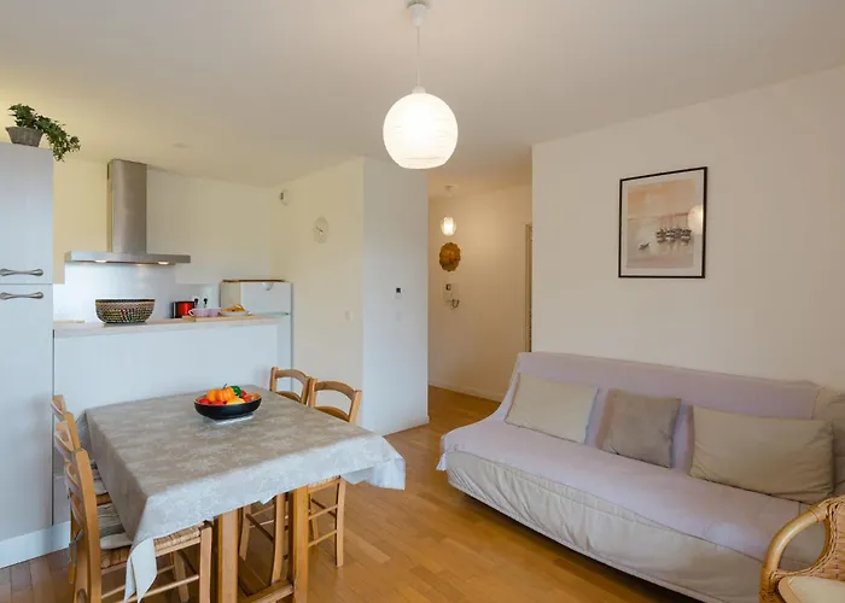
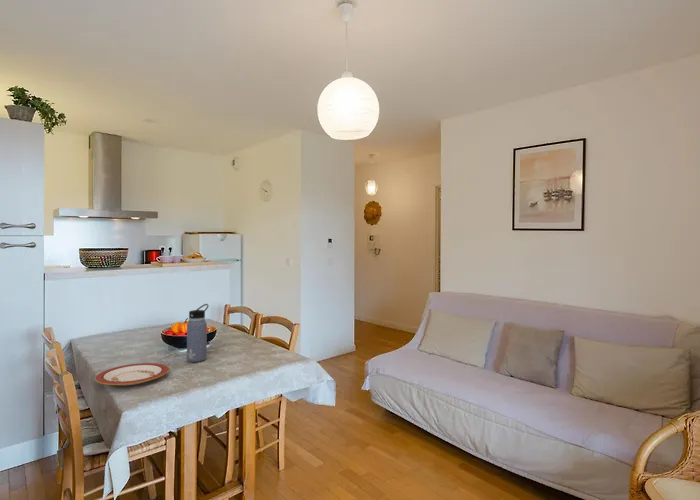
+ plate (133, 375)
+ water bottle (197, 331)
